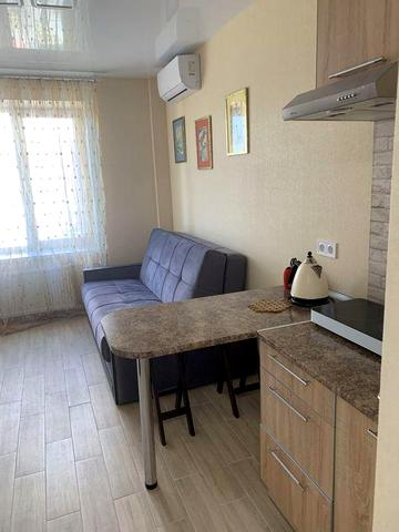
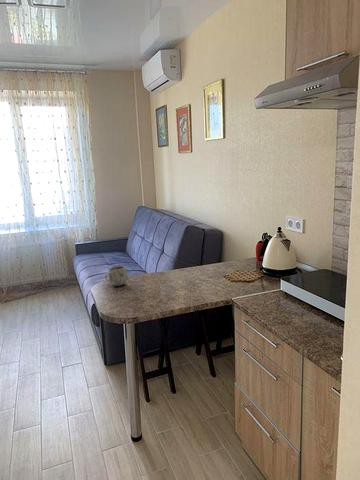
+ mug (115, 276)
